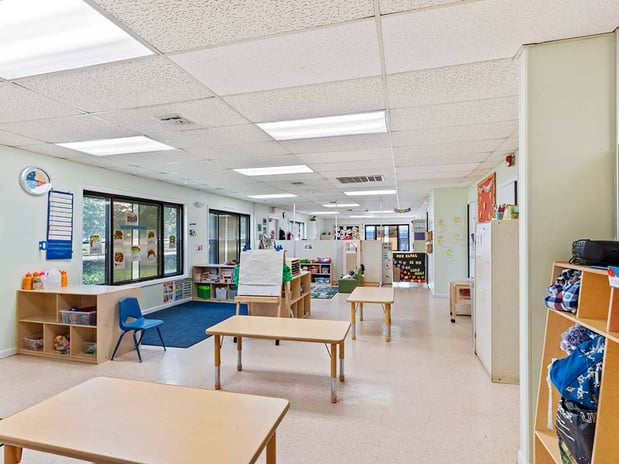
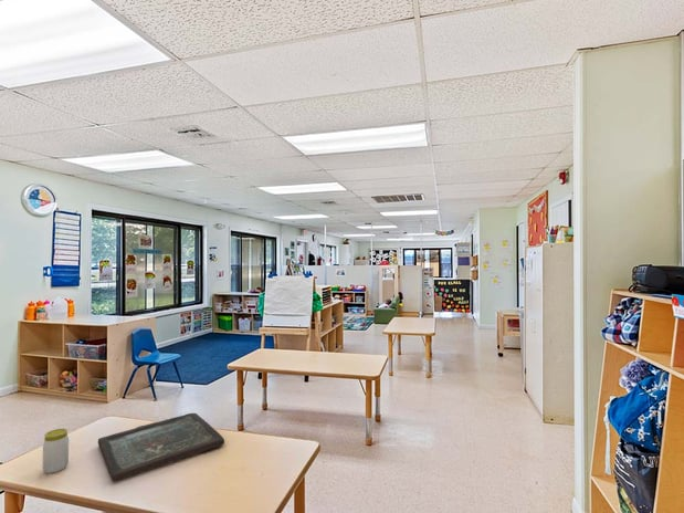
+ jar (55, 450)
+ board game (160, 440)
